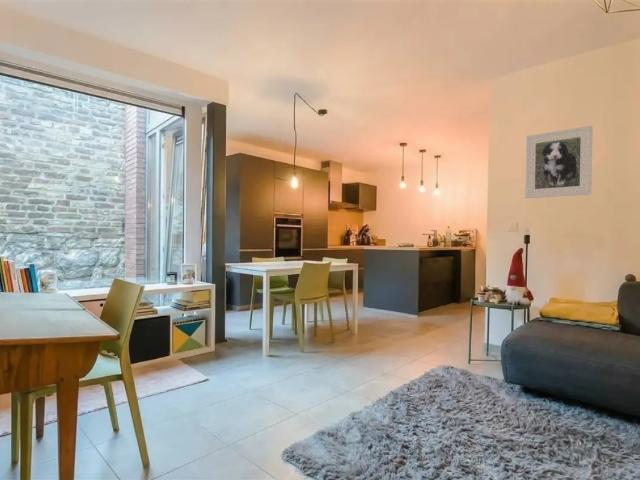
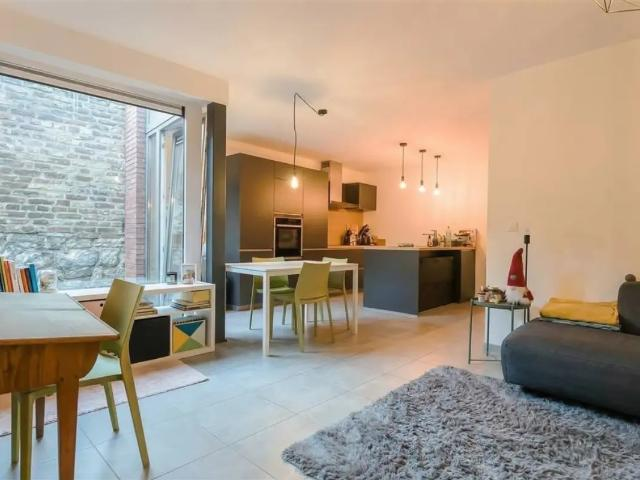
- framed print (557, 164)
